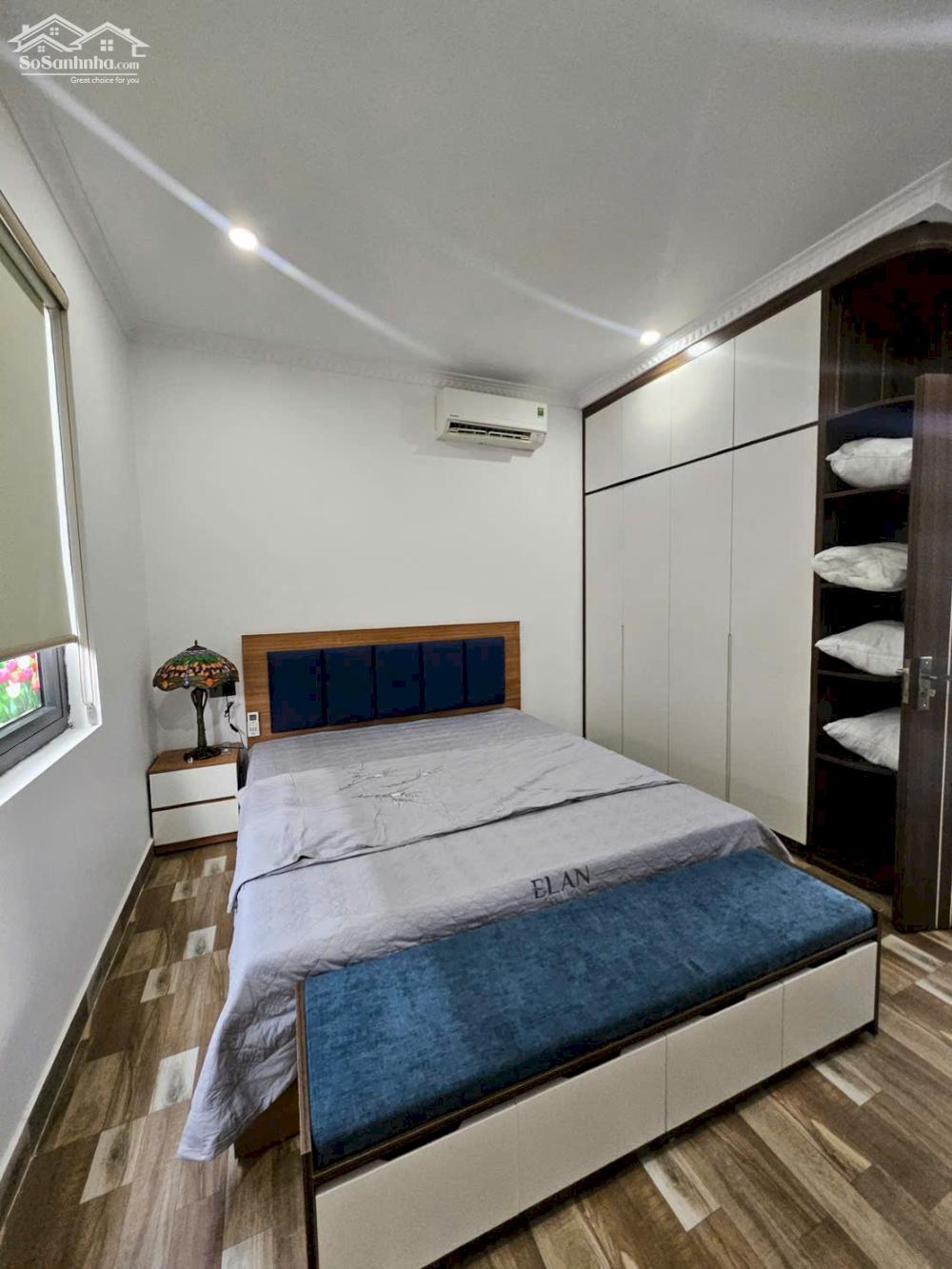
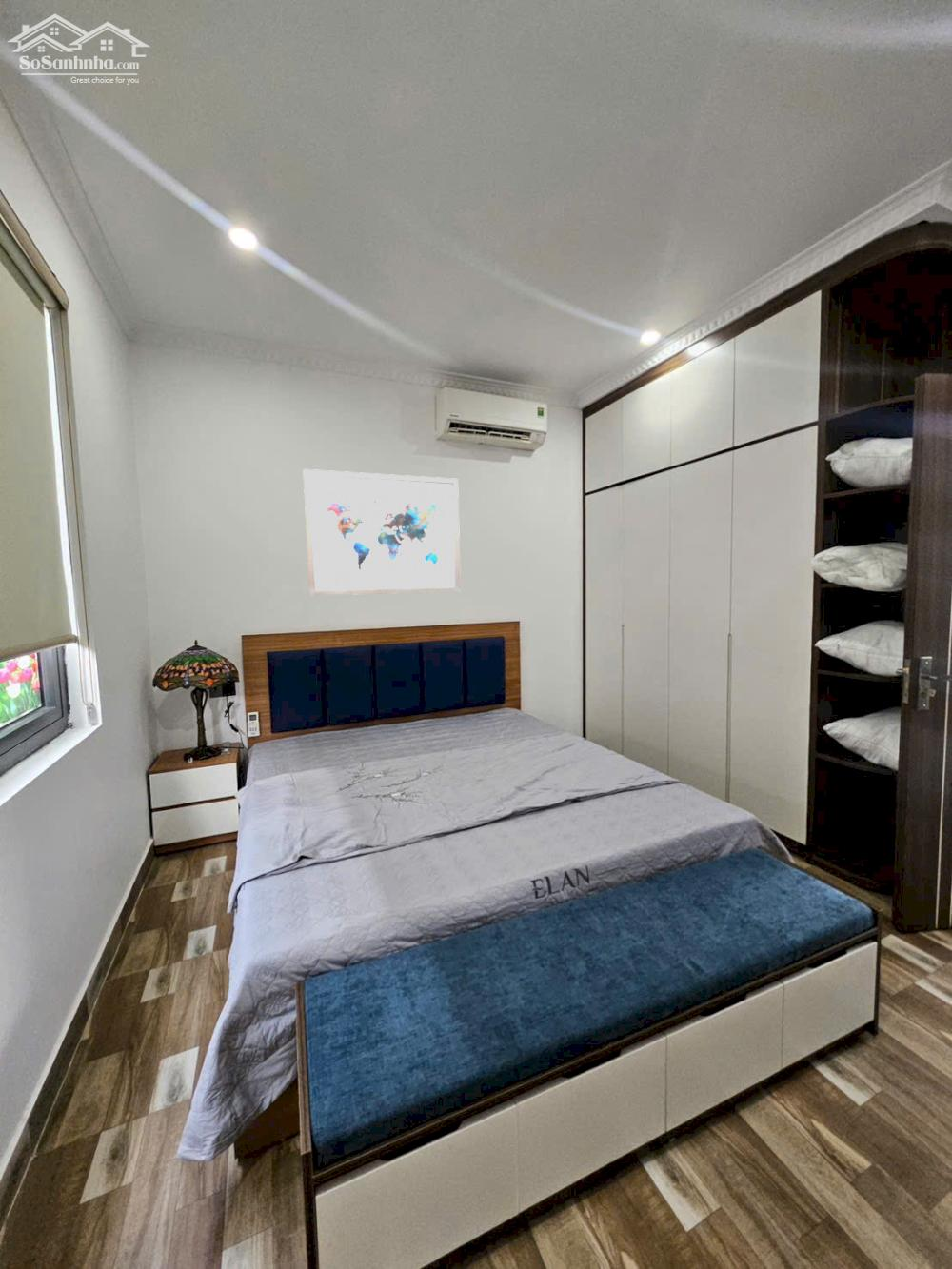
+ wall art (387, 534)
